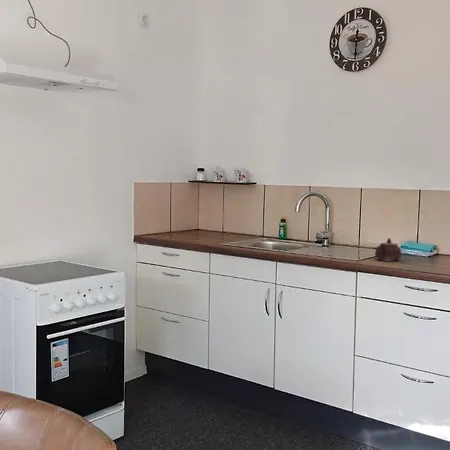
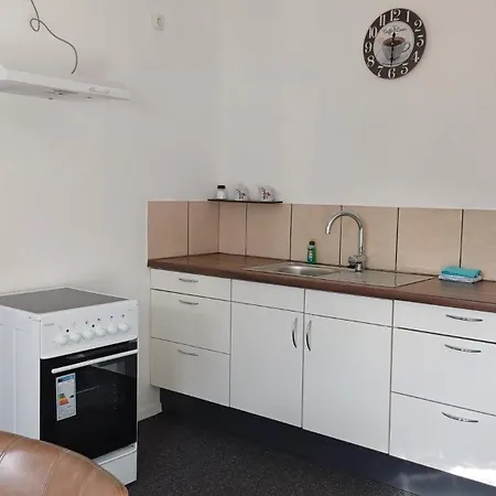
- teapot (387, 249)
